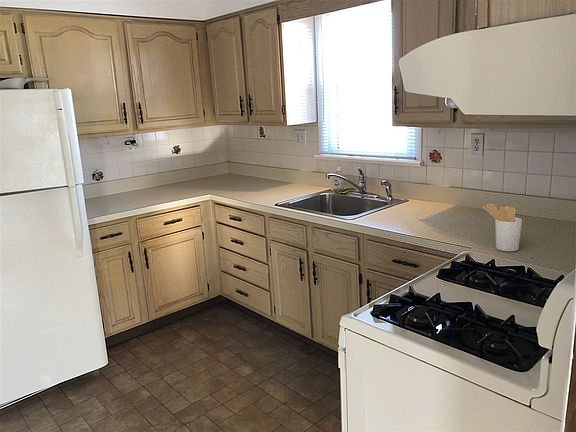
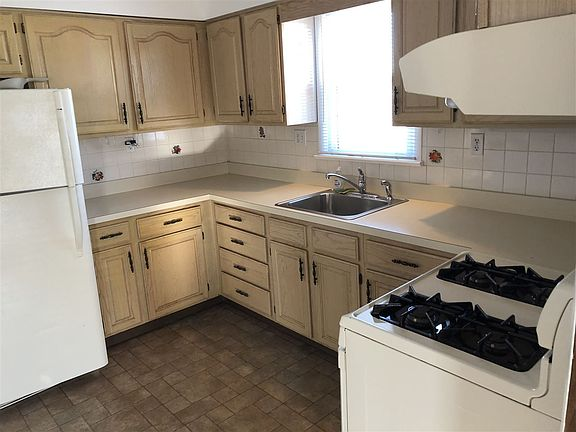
- utensil holder (501, 225)
